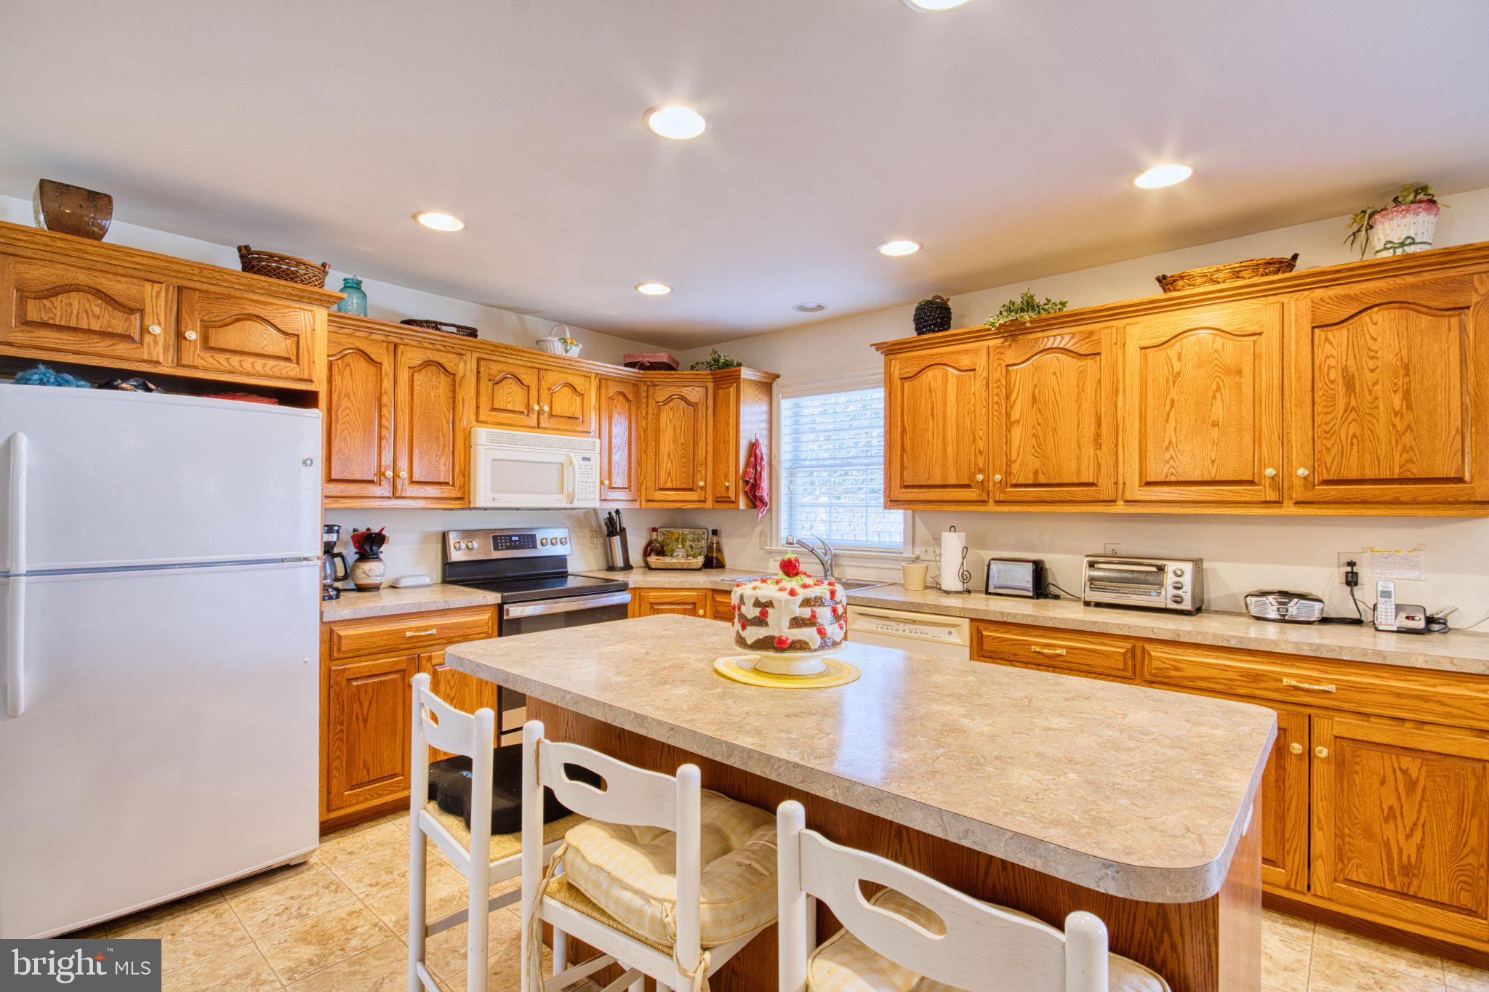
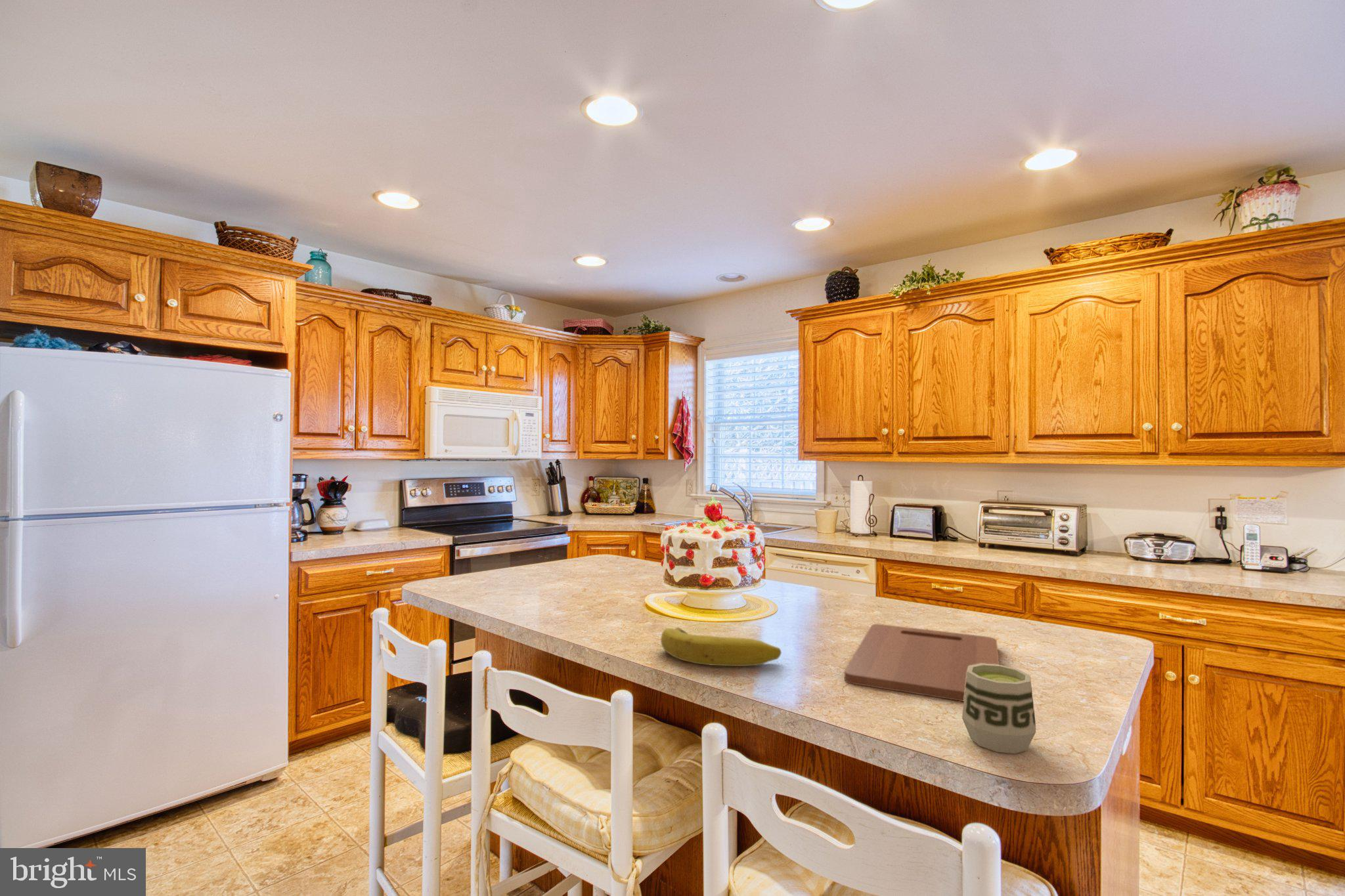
+ cutting board (926, 658)
+ fruit (718, 643)
+ cup (998, 707)
